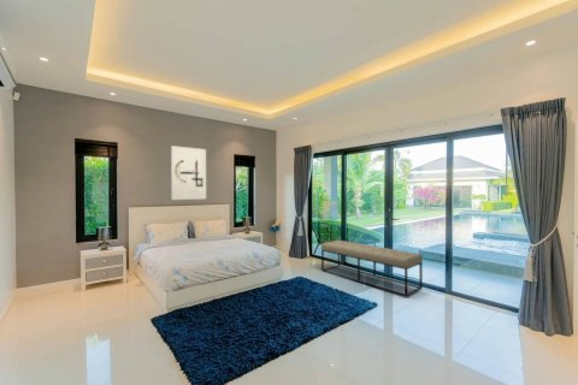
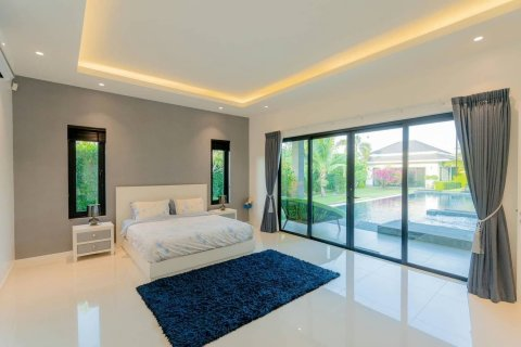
- bench (366, 260)
- wall art (189, 173)
